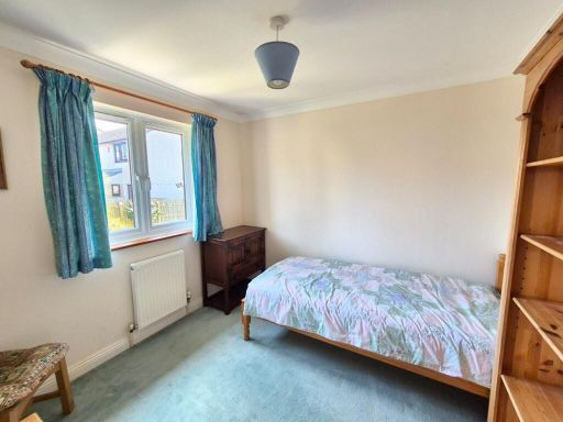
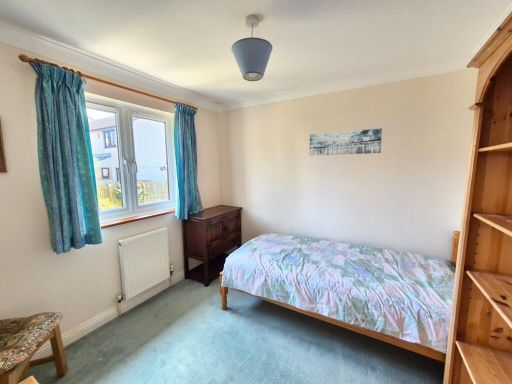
+ wall art (343, 143)
